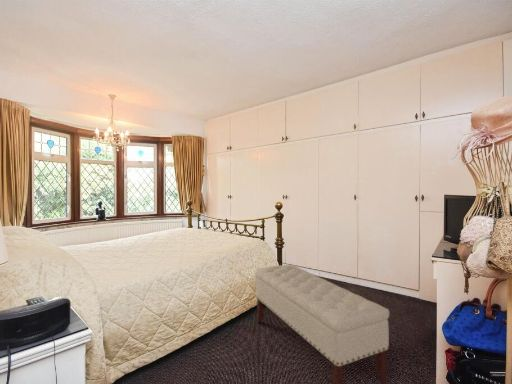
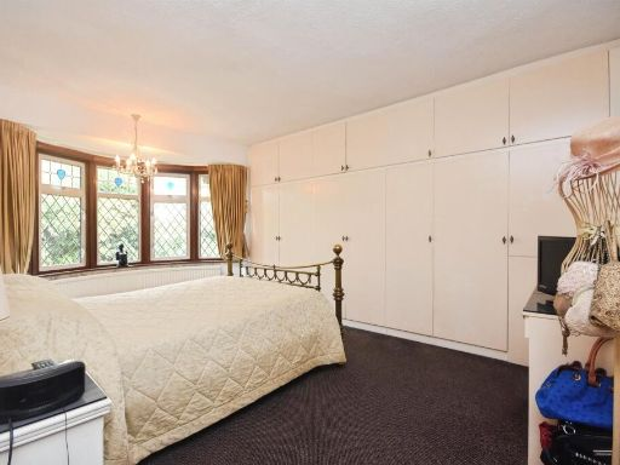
- bench (309, 315)
